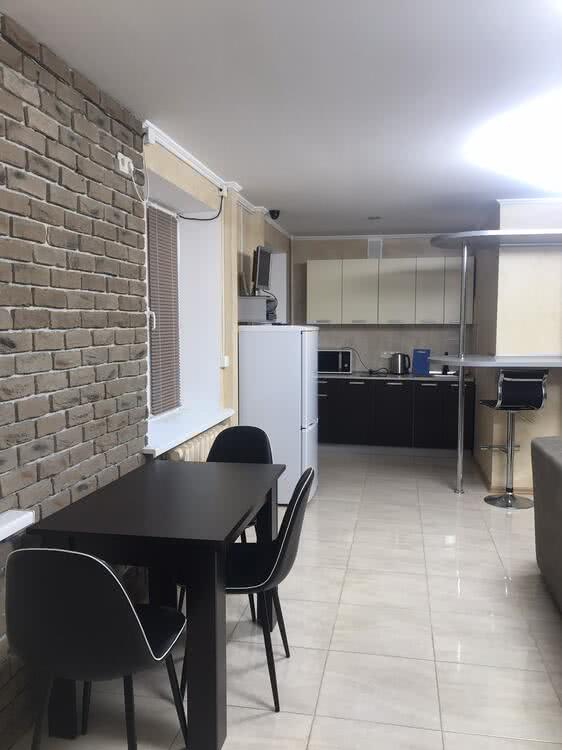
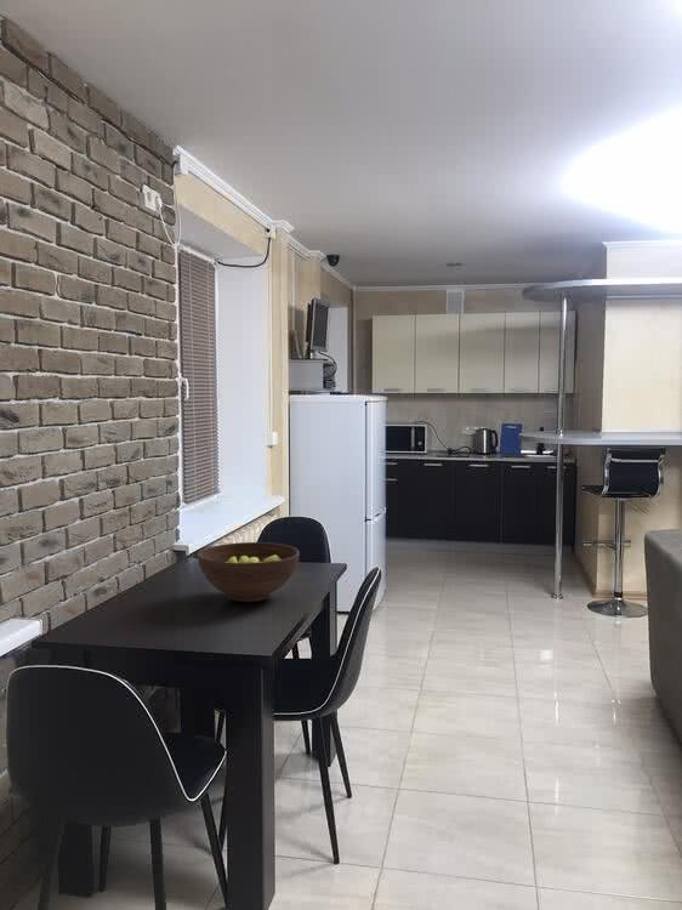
+ fruit bowl (249, 574)
